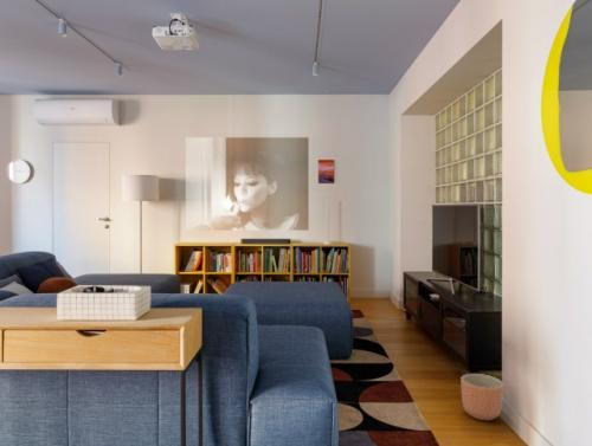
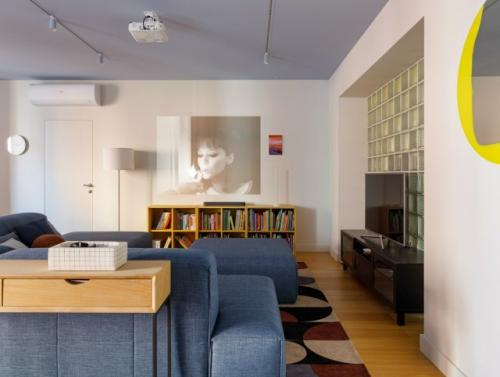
- planter (481, 397)
